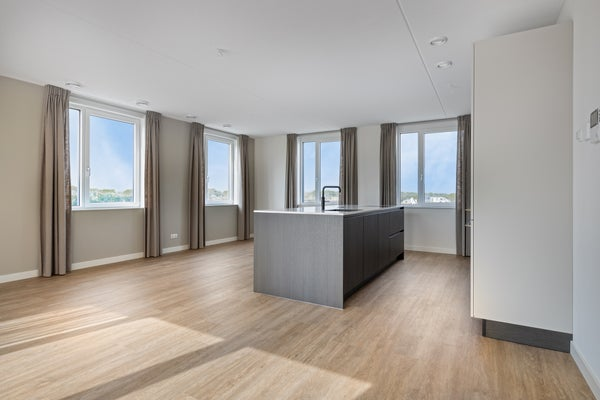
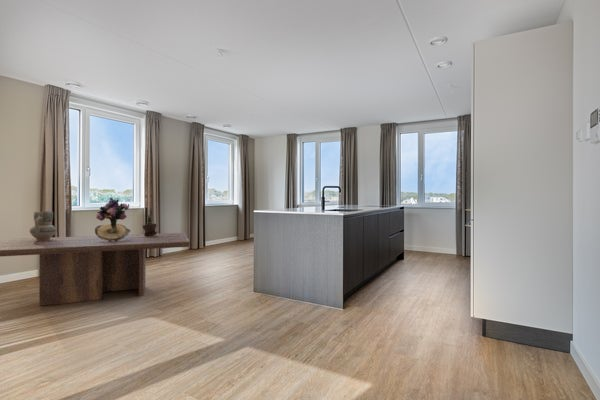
+ dining table (97, 267)
+ ceramic jug (43, 225)
+ potted plant (150, 225)
+ bouquet (112, 218)
